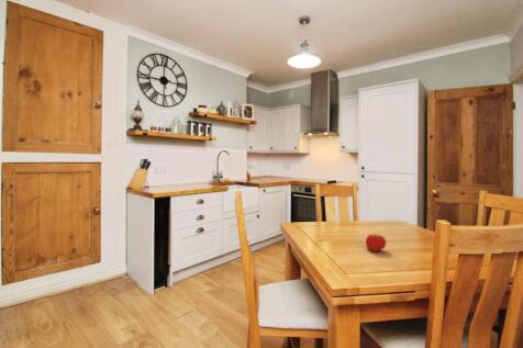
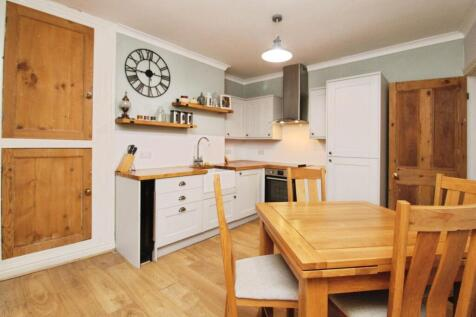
- fruit (375, 240)
